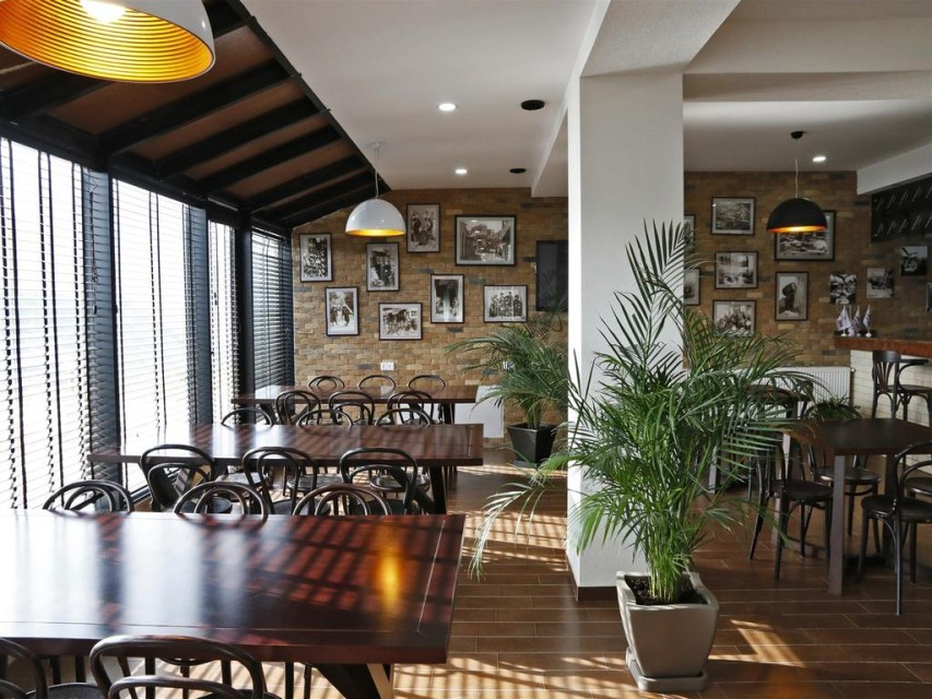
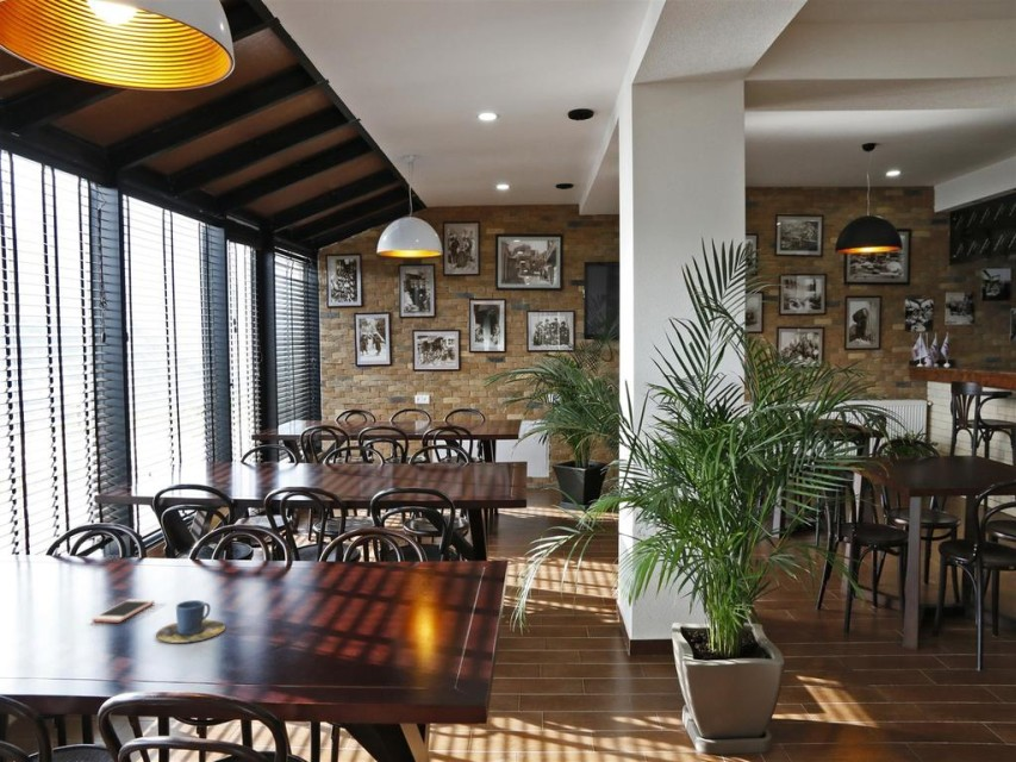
+ cup (191, 617)
+ cell phone (124, 610)
